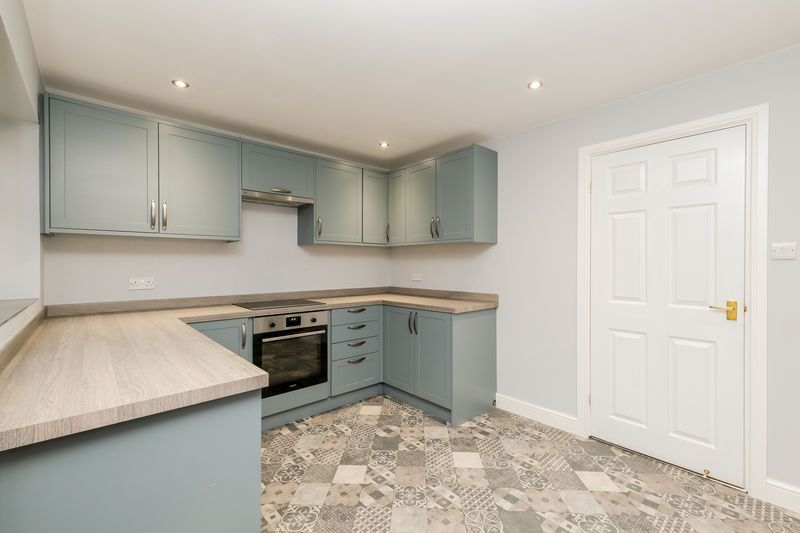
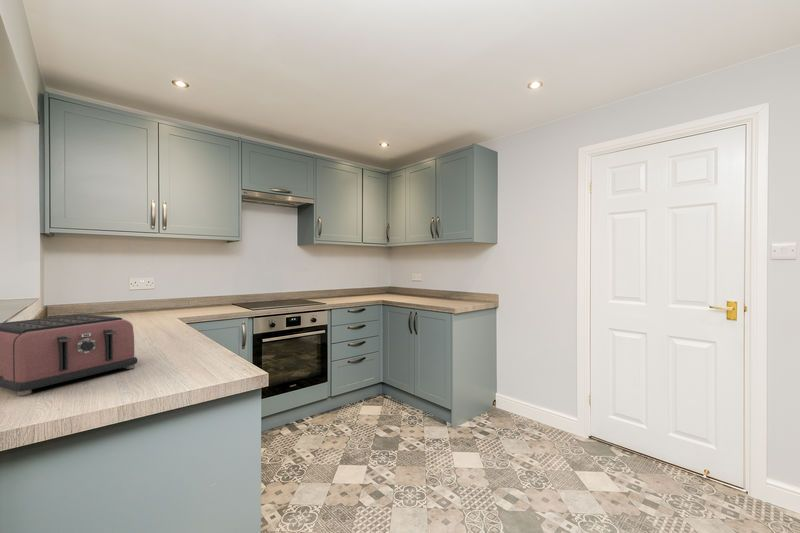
+ toaster (61, 348)
